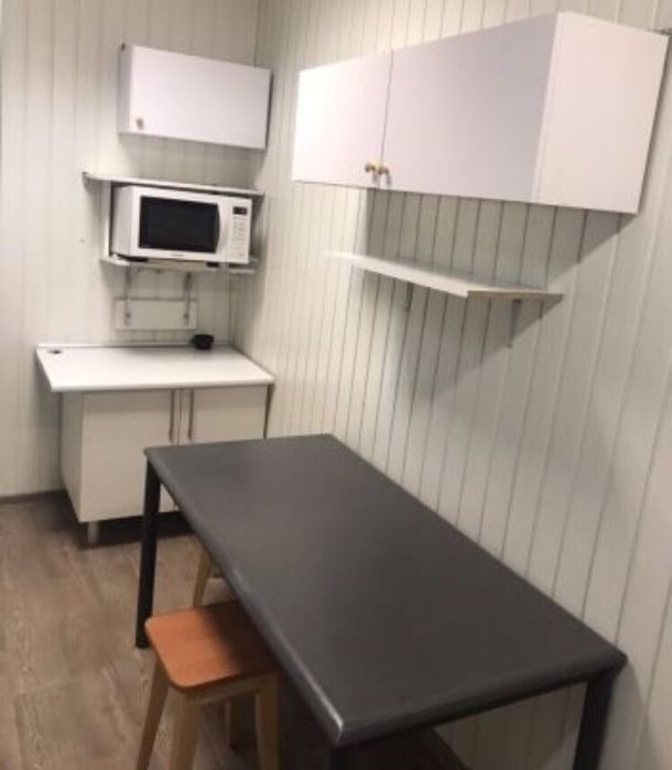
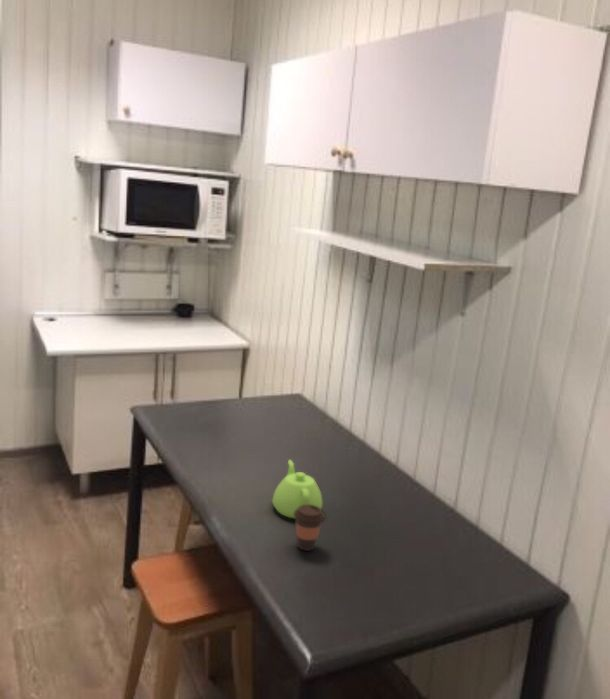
+ teapot (297, 489)
+ coffee cup (307, 528)
